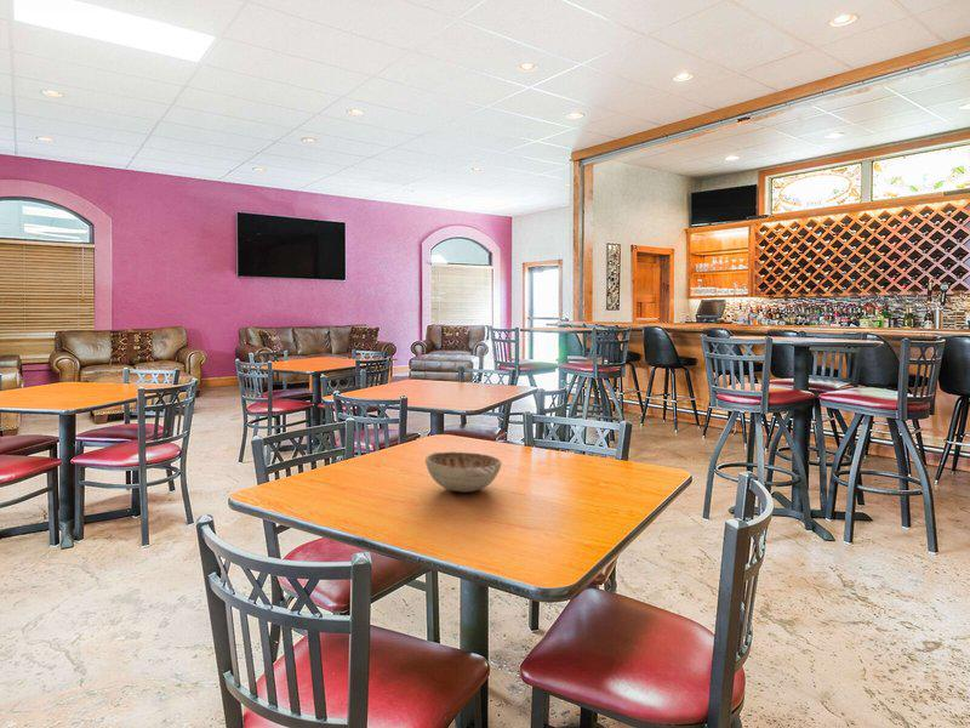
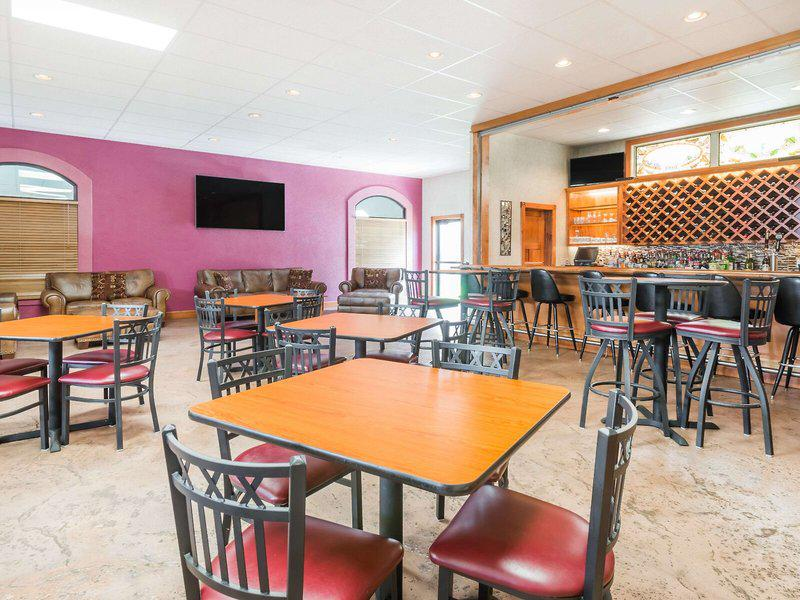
- decorative bowl (463, 473)
